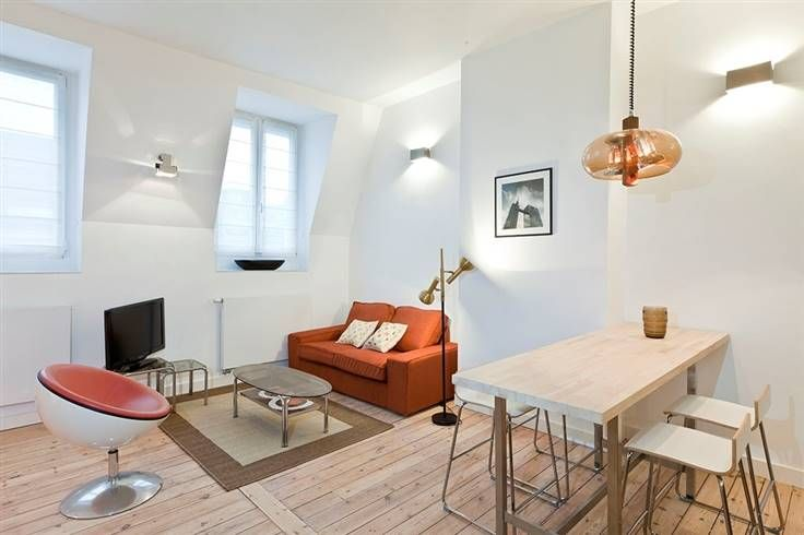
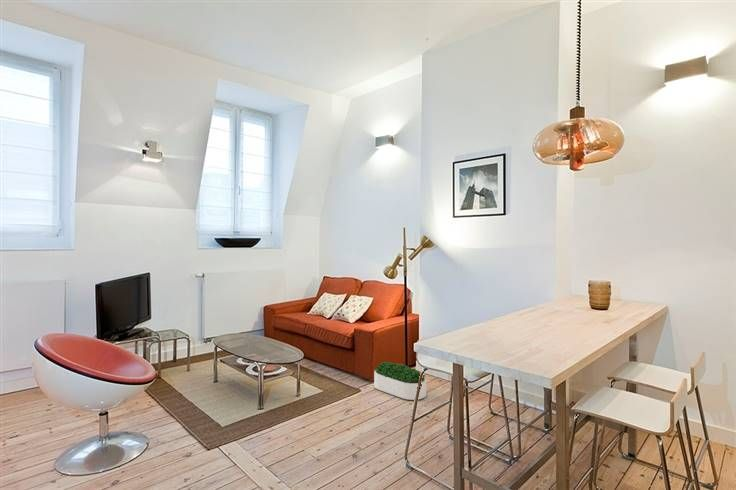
+ potted plant (399, 377)
